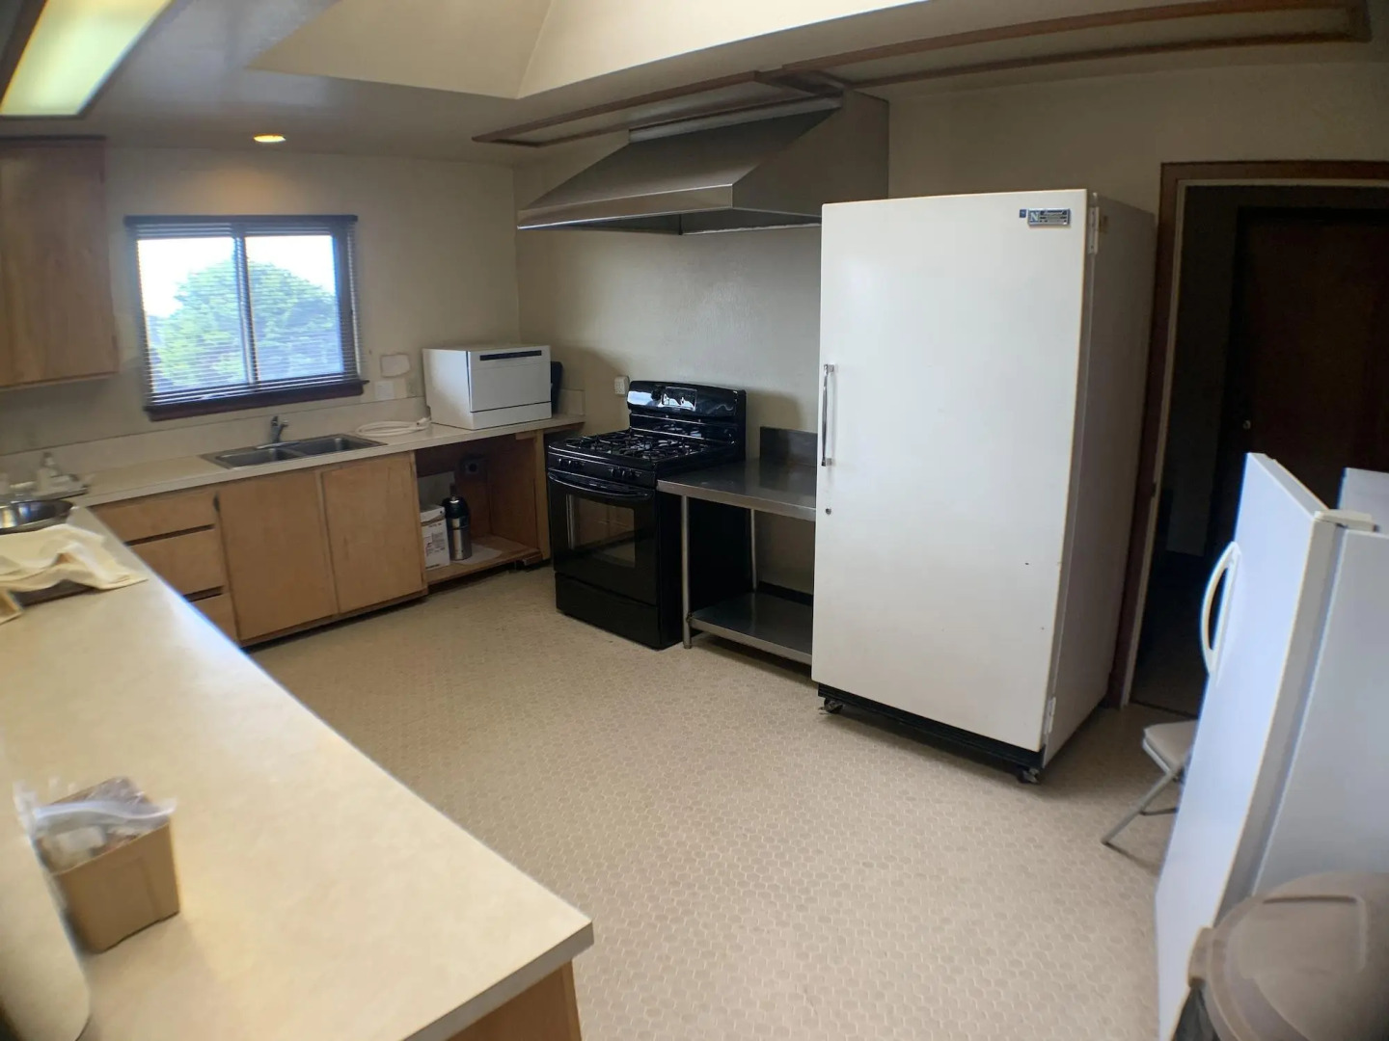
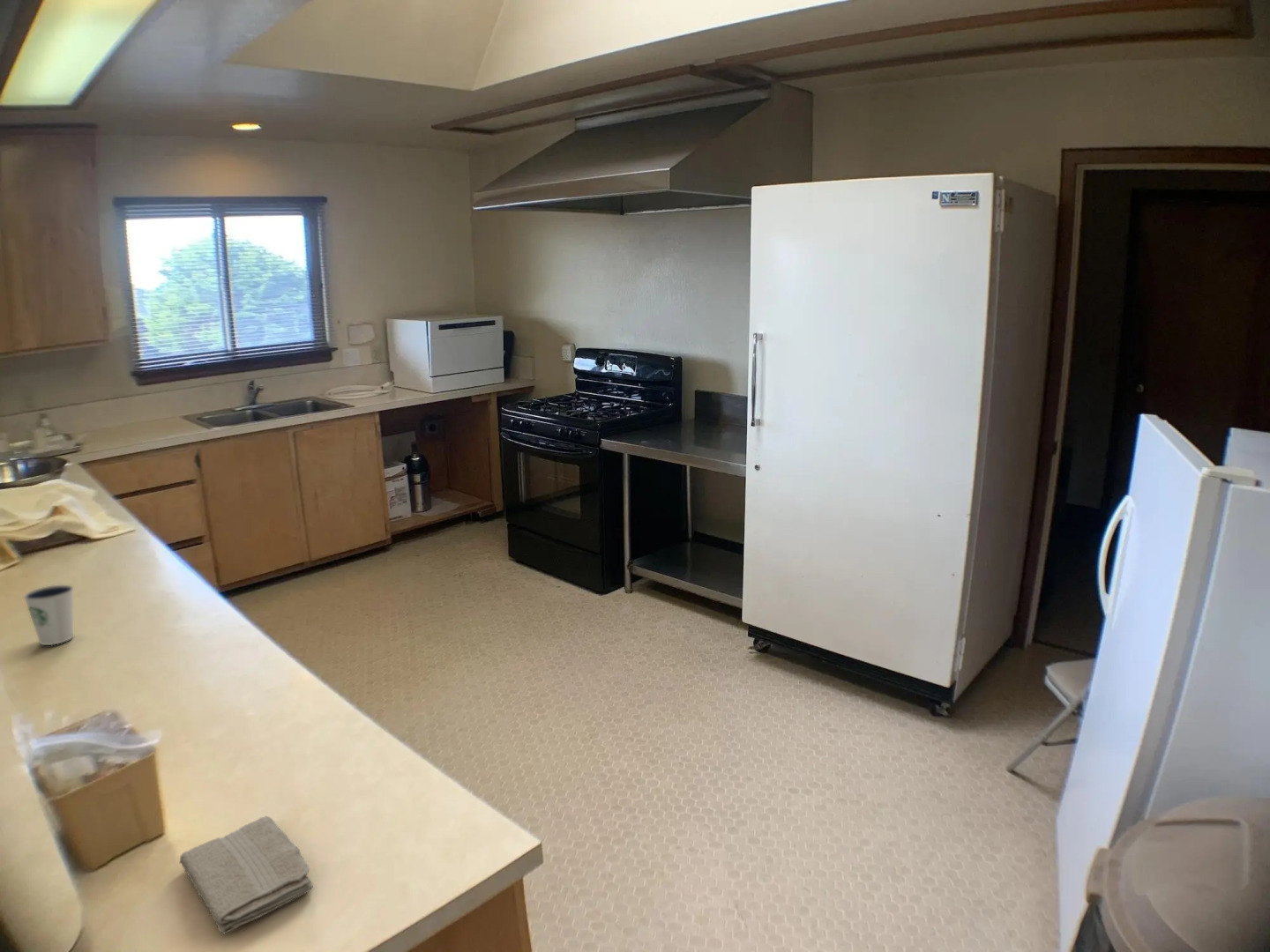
+ washcloth (245, 868)
+ dixie cup (52, 616)
